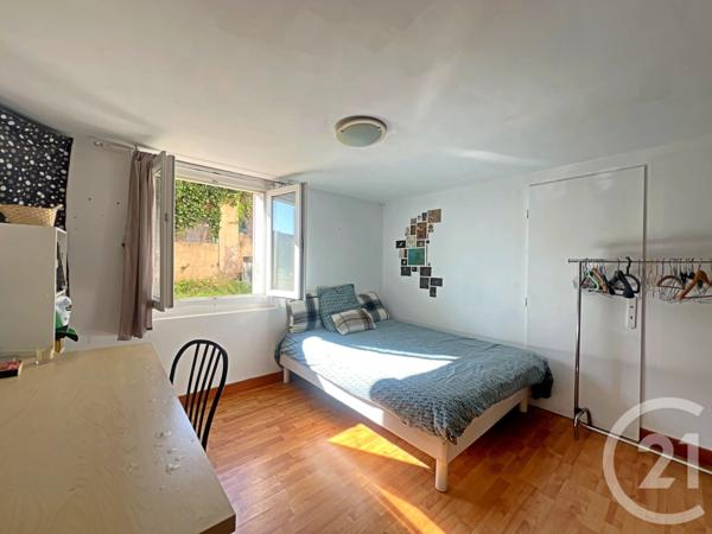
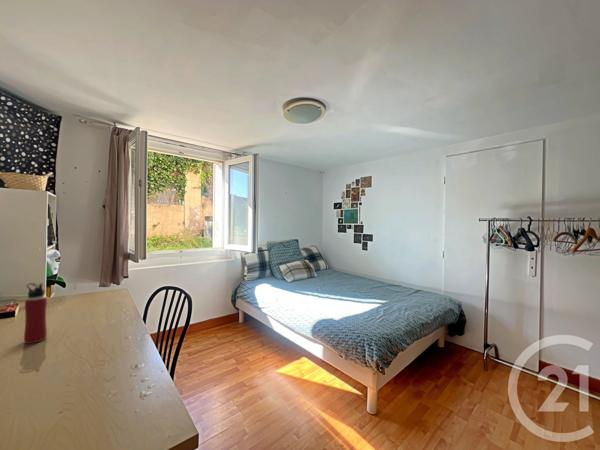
+ water bottle (35, 311)
